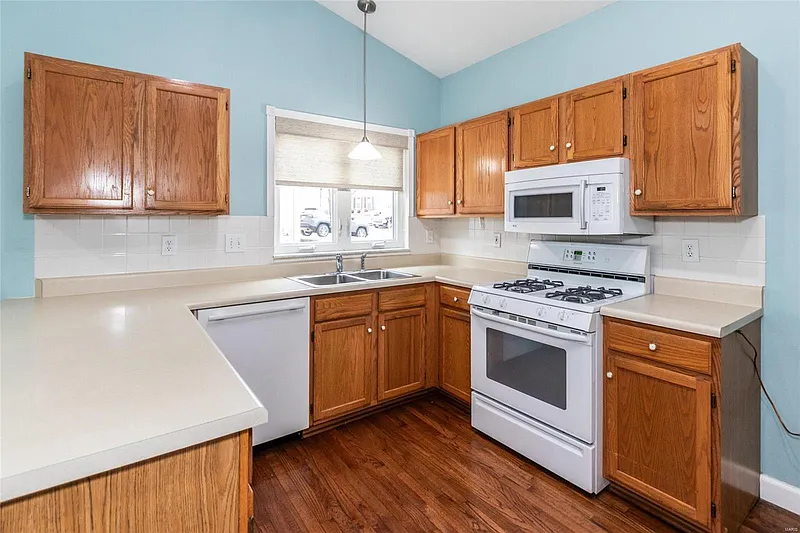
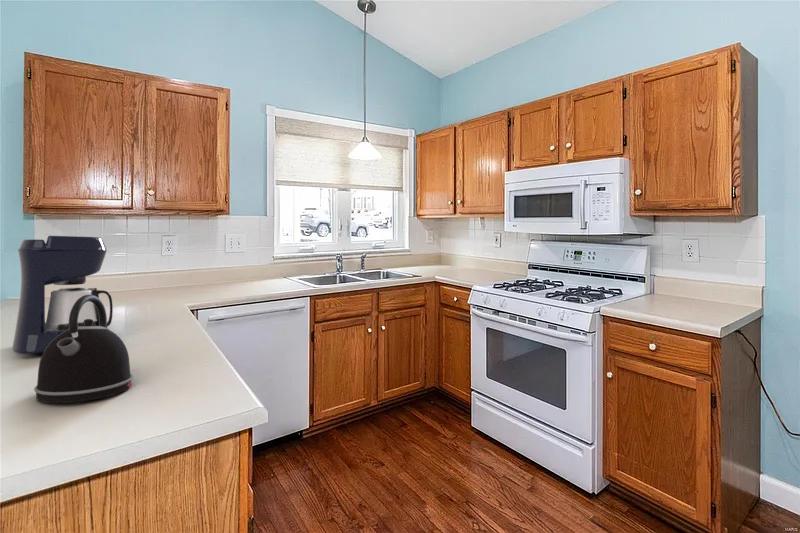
+ kettle (86, 342)
+ coffee maker (63, 291)
